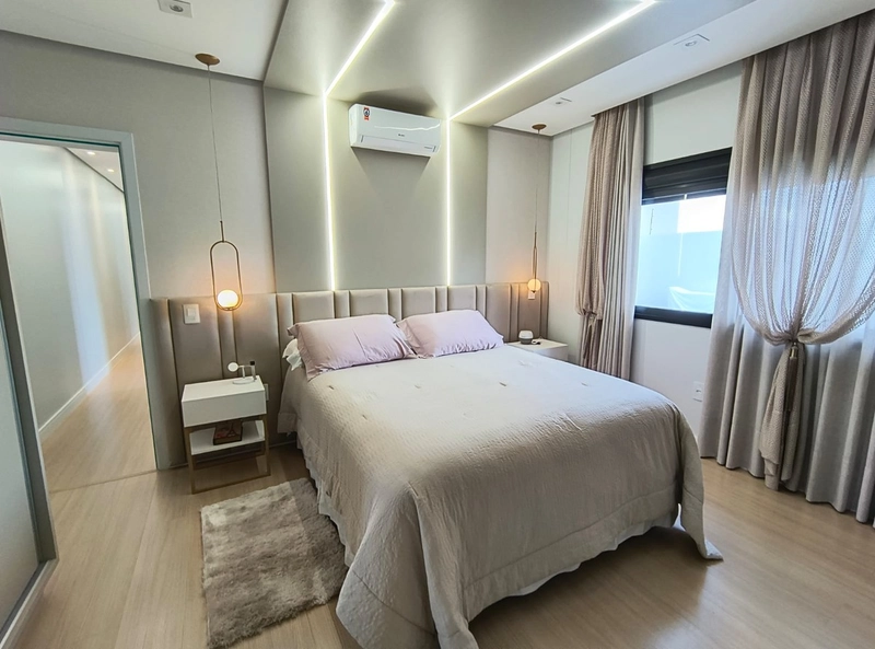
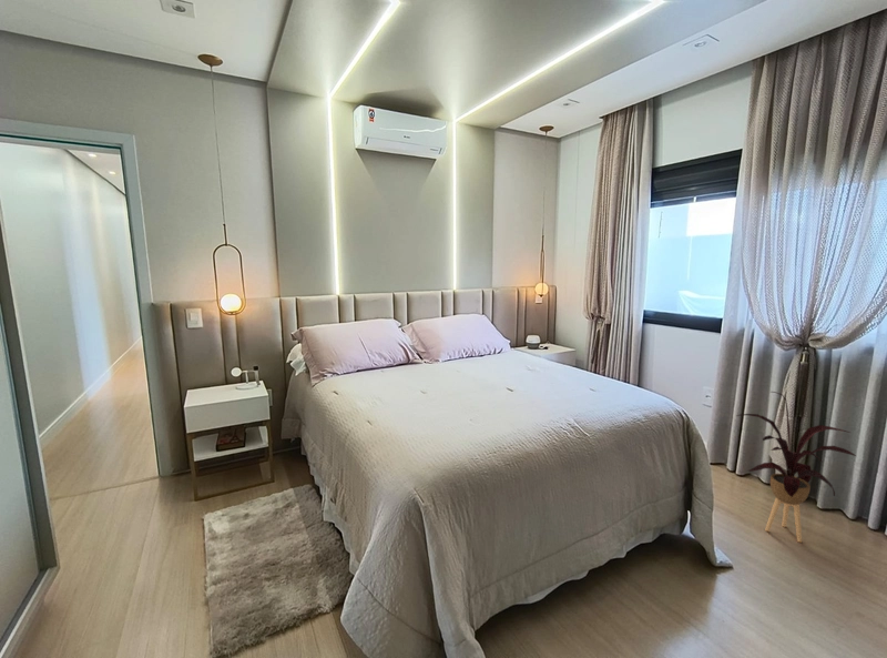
+ house plant (792, 463)
